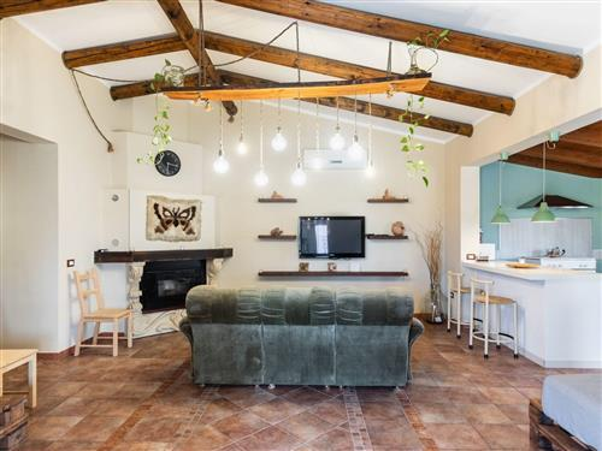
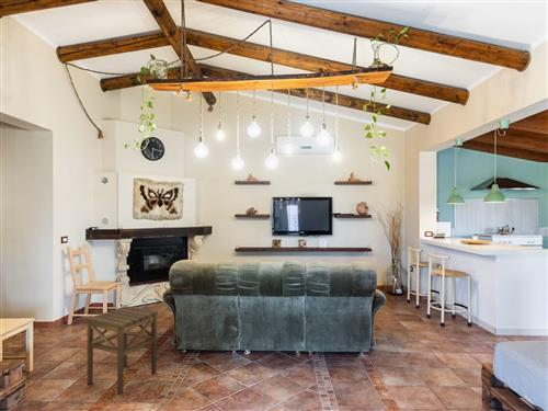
+ side table (123, 346)
